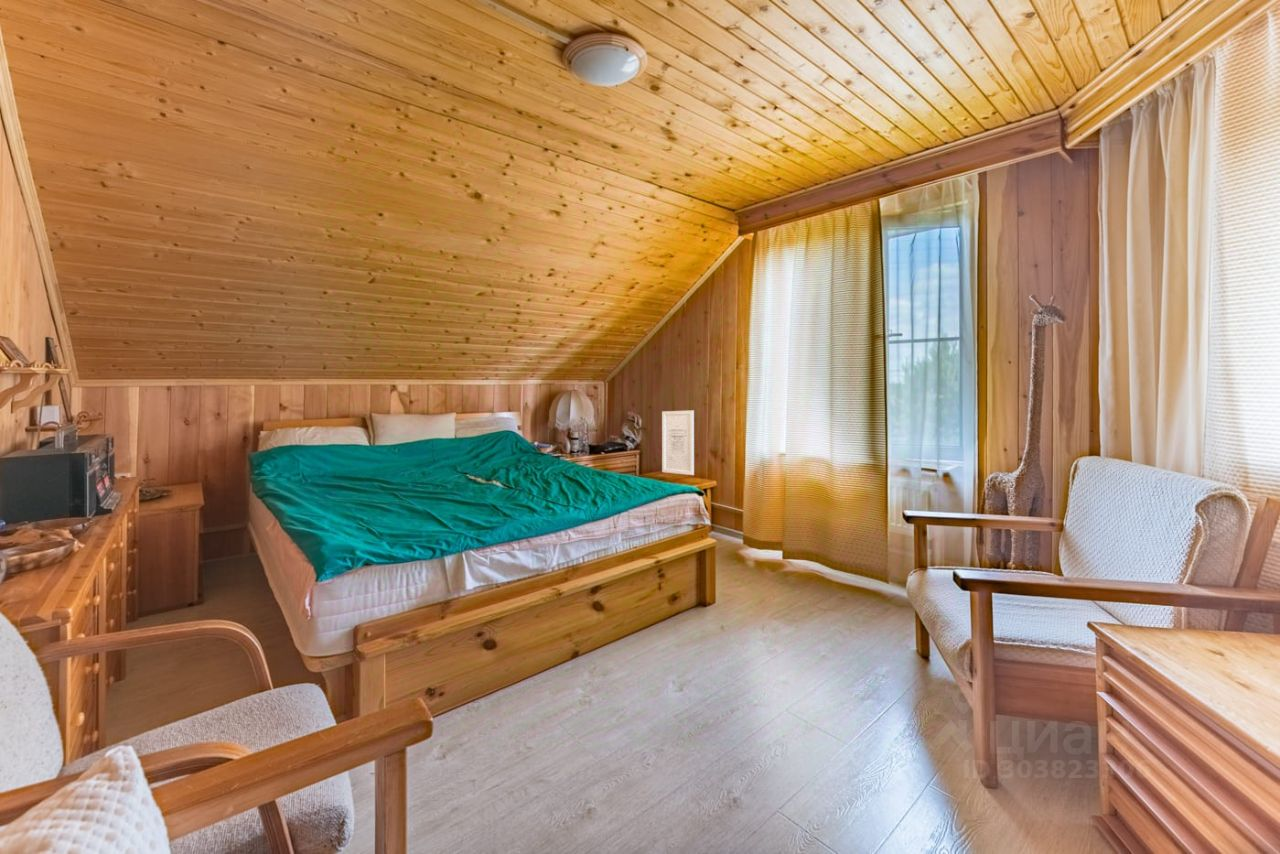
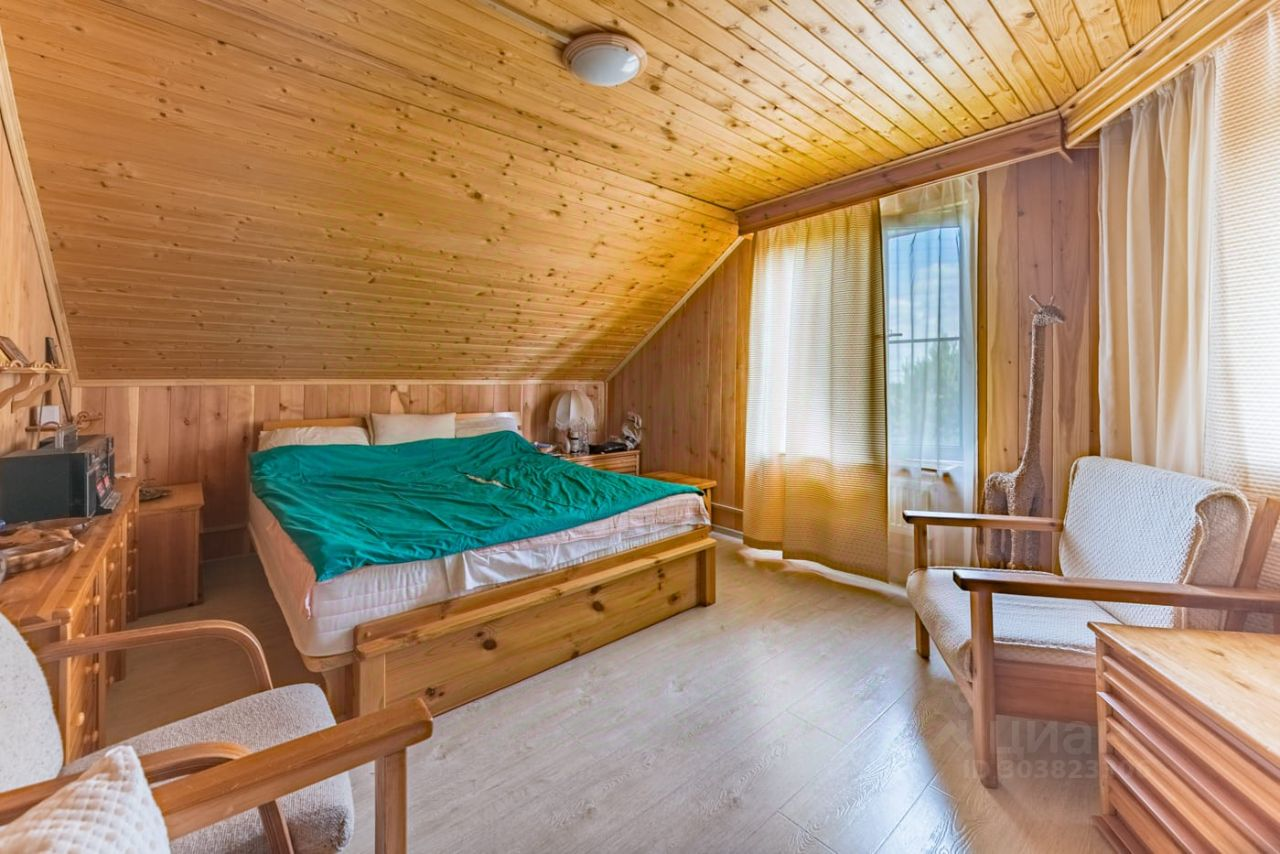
- wall art (677, 442)
